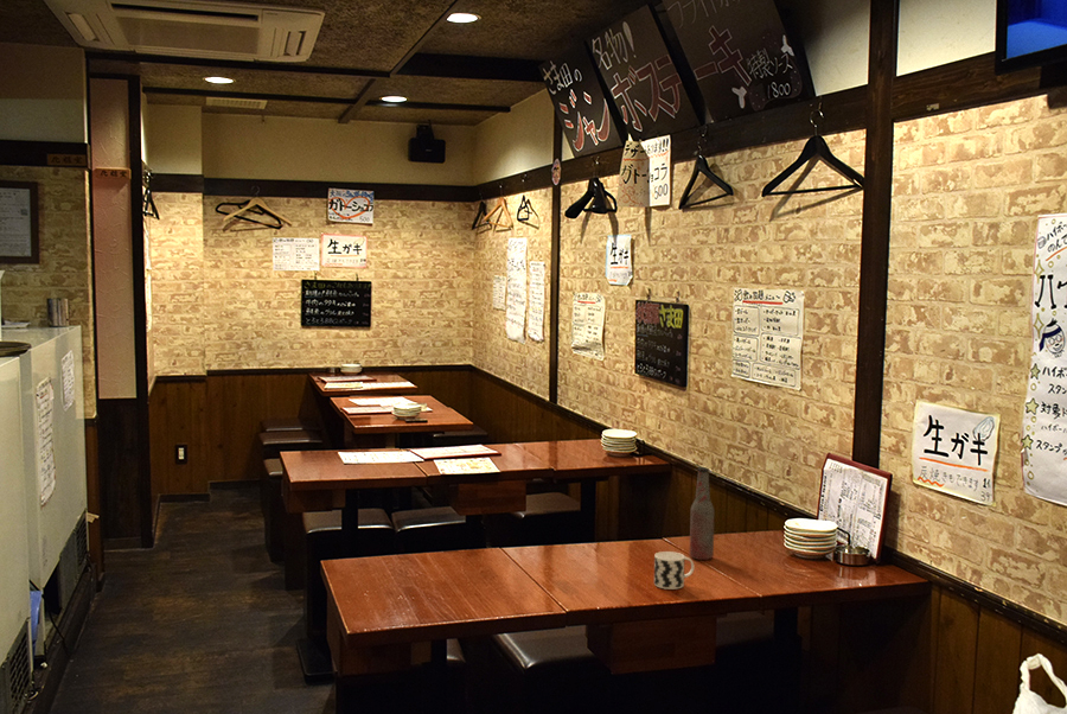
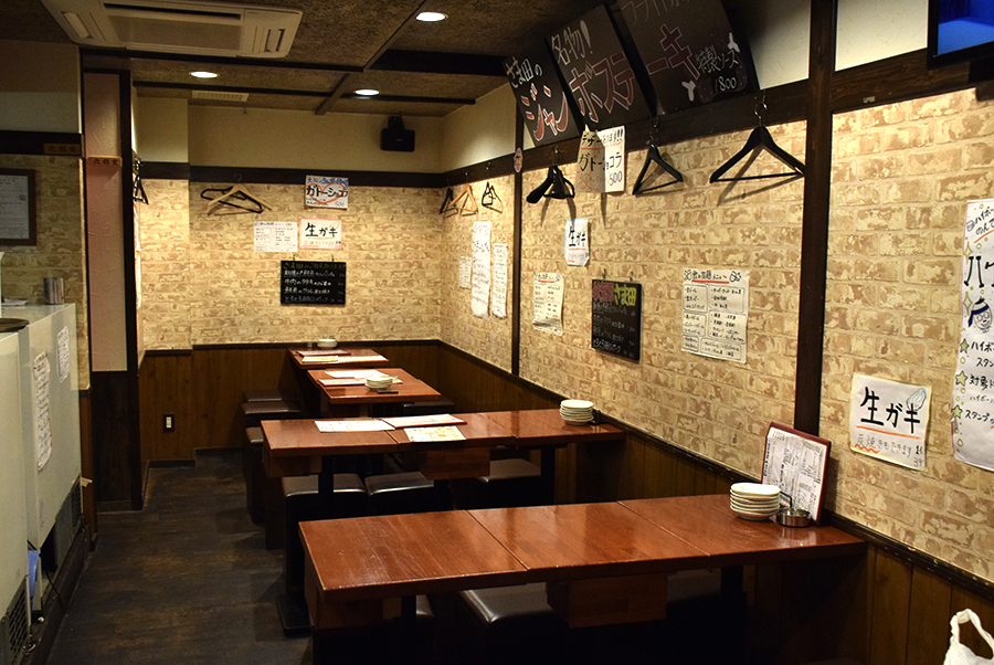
- cup (673, 569)
- bottle (702, 512)
